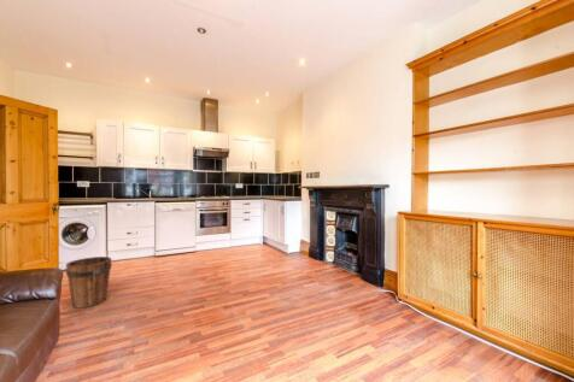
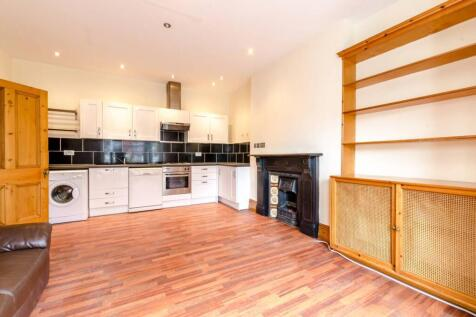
- bucket (89, 281)
